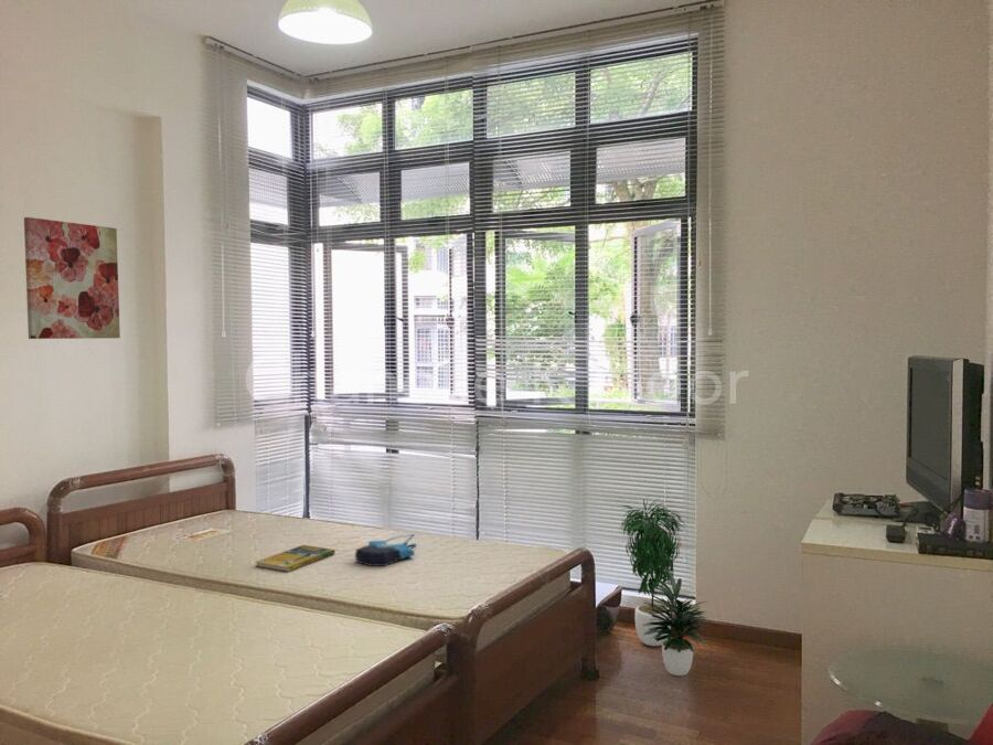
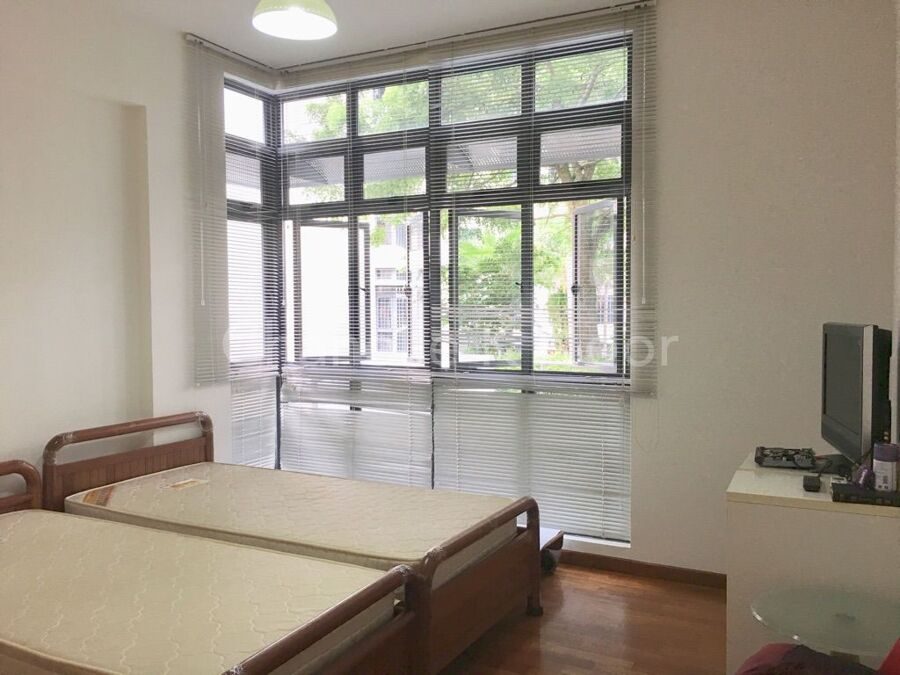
- tote bag (392, 549)
- wall art (74, 280)
- booklet (296, 557)
- potted plant (661, 578)
